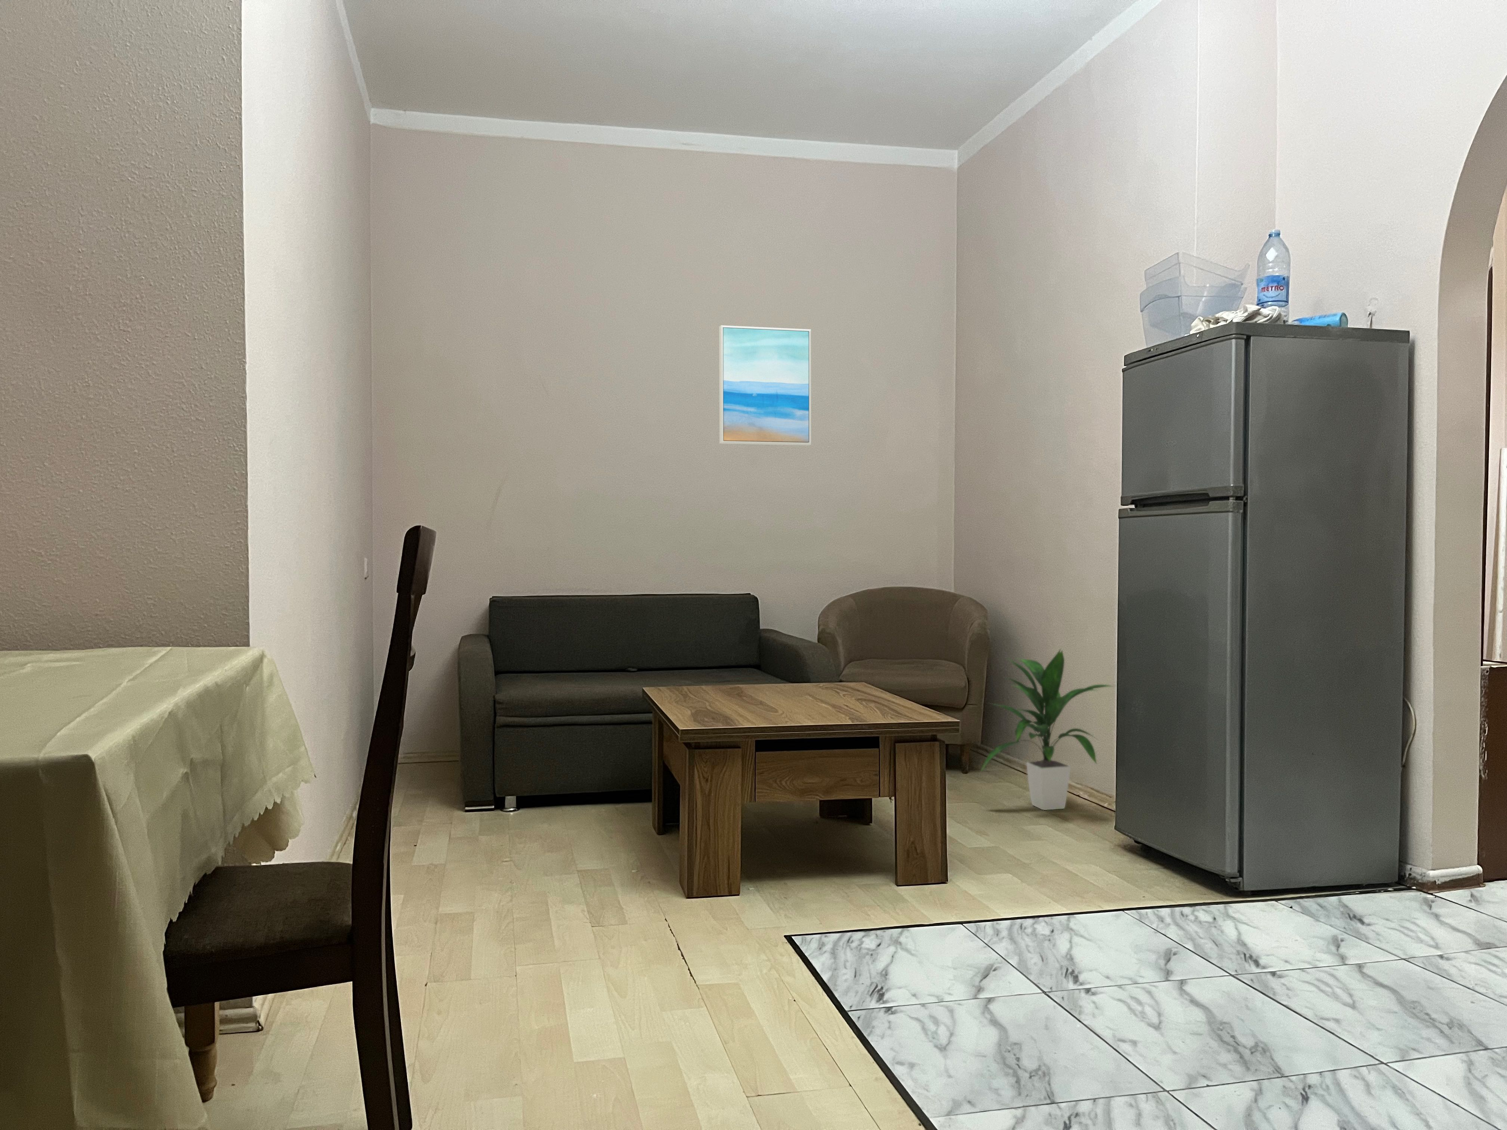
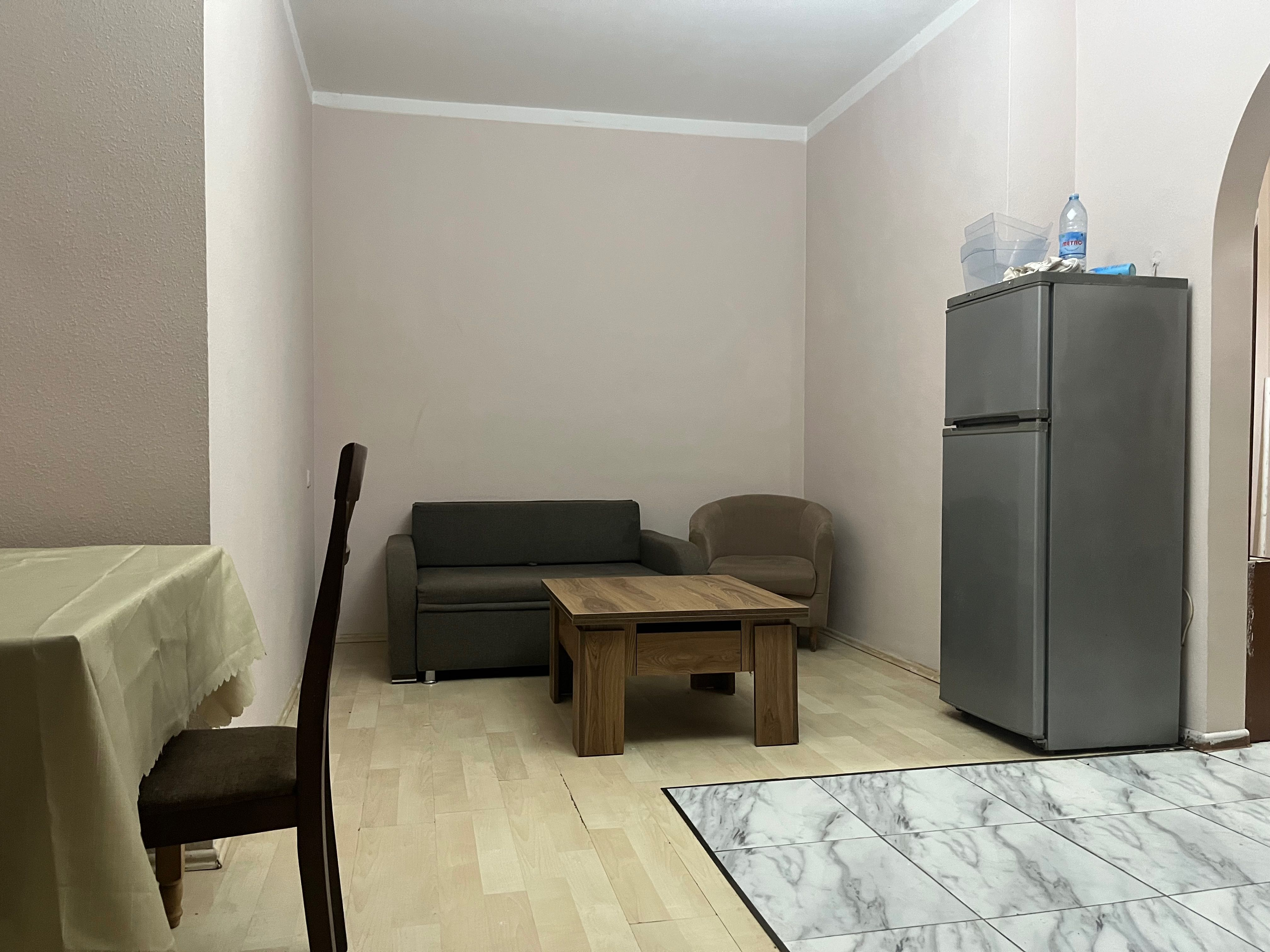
- indoor plant (1042, 726)
- wall art (765, 386)
